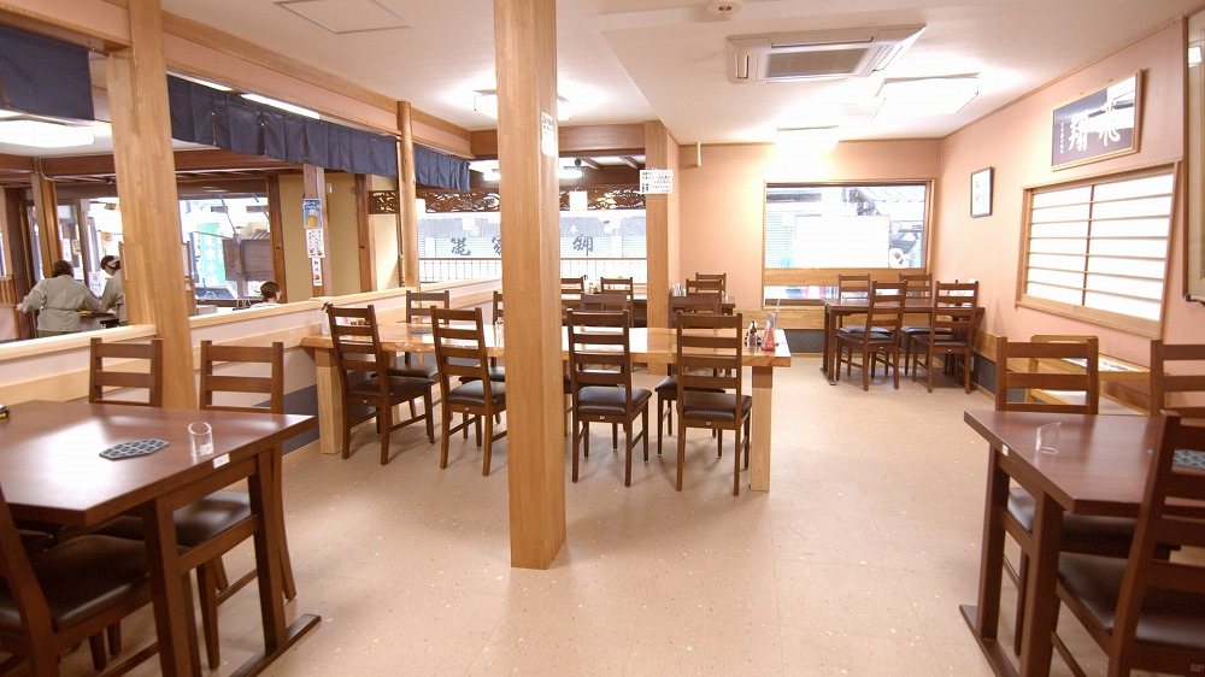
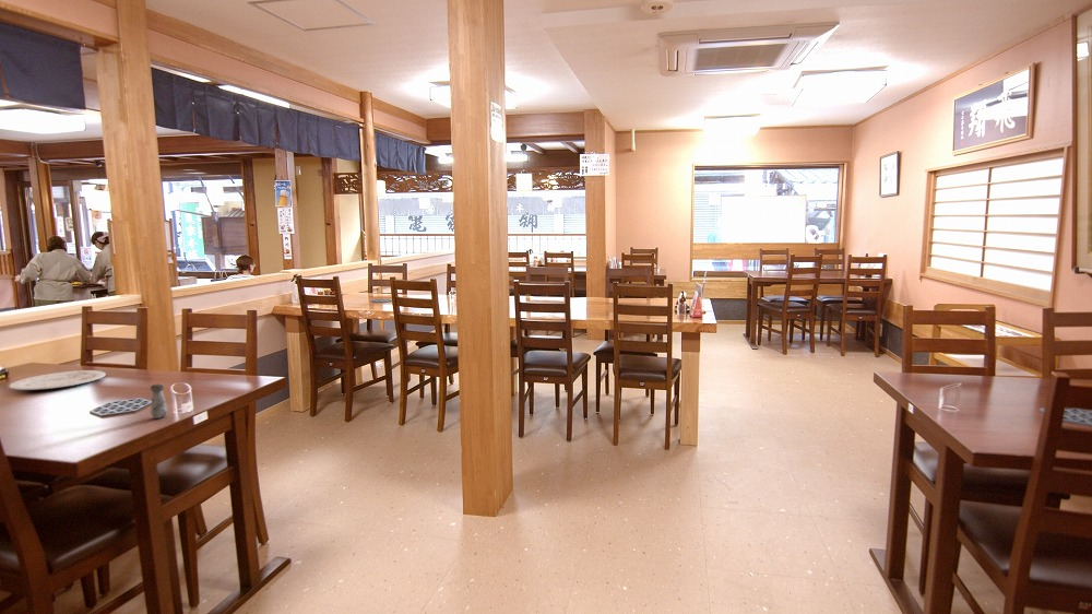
+ salt shaker (157, 400)
+ plate (59, 380)
